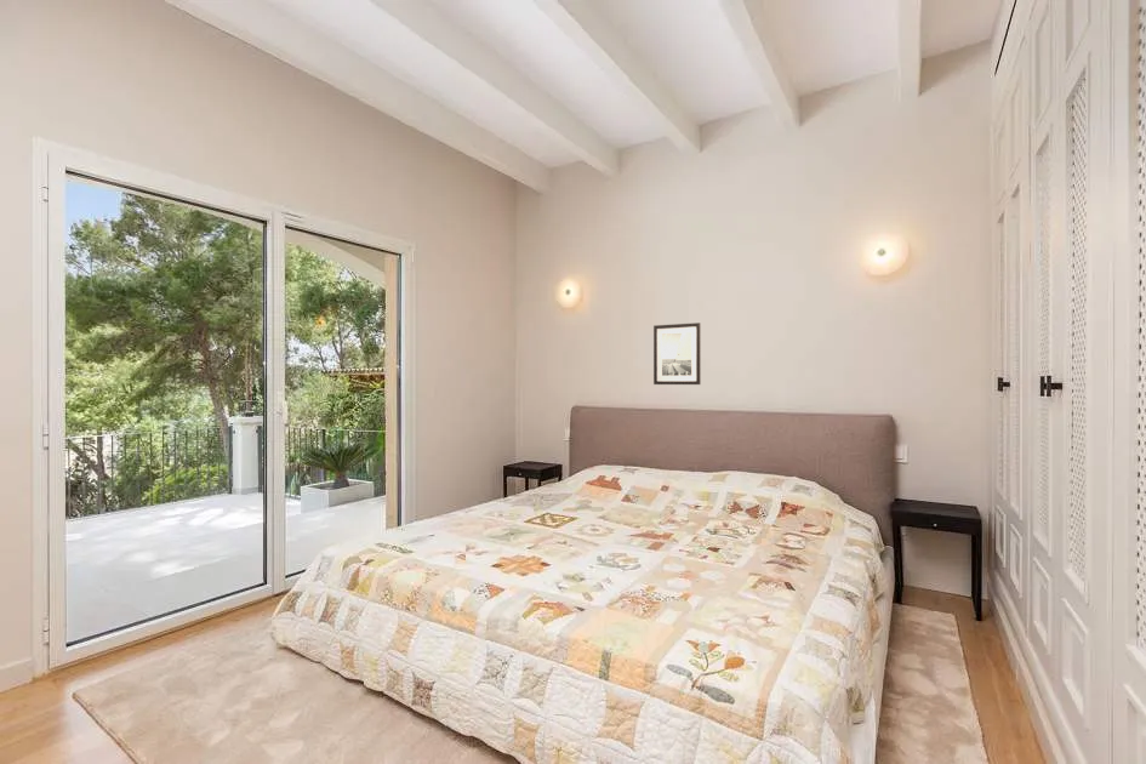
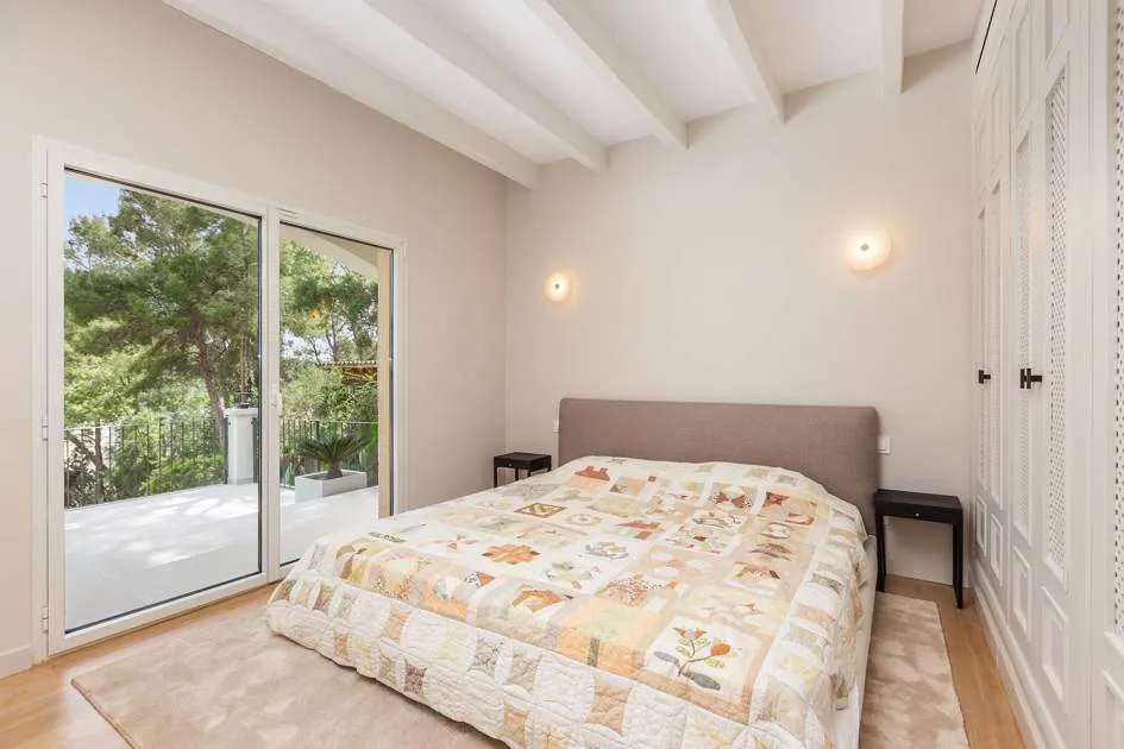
- wall art (675, 354)
